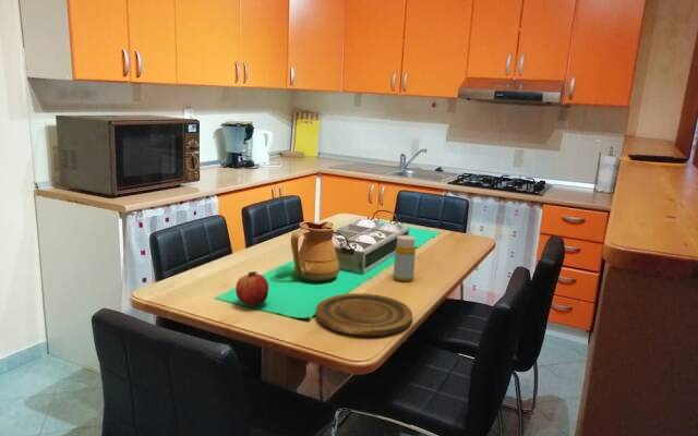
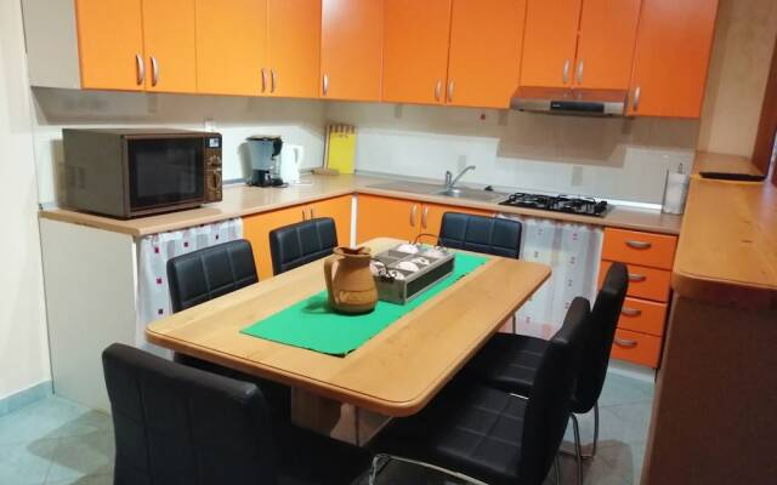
- plate (363, 313)
- bottle (405, 257)
- fruit (252, 288)
